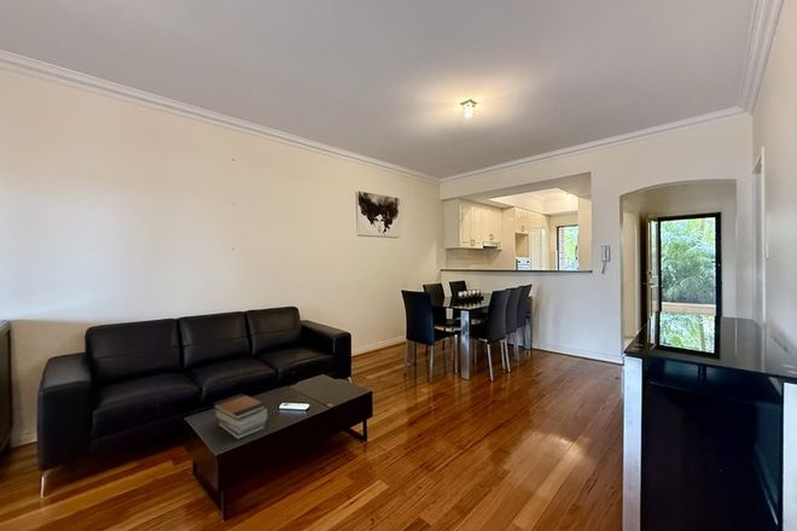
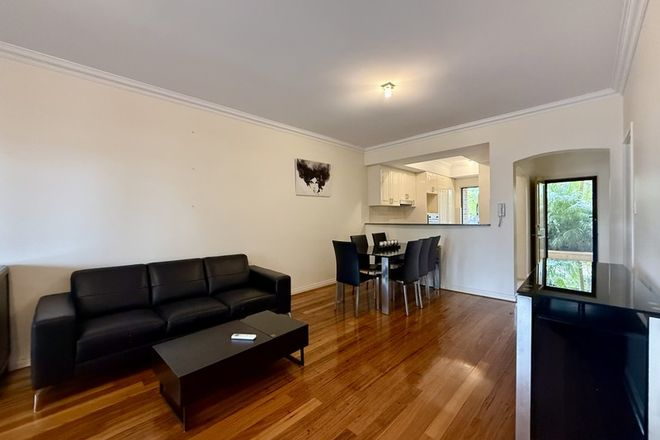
- book stack (240, 415)
